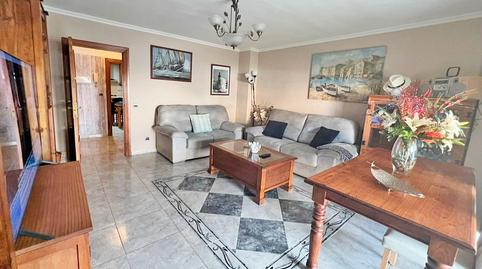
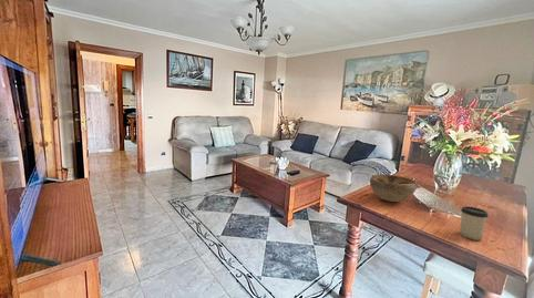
+ decorative bowl (391, 188)
+ cup (472, 223)
